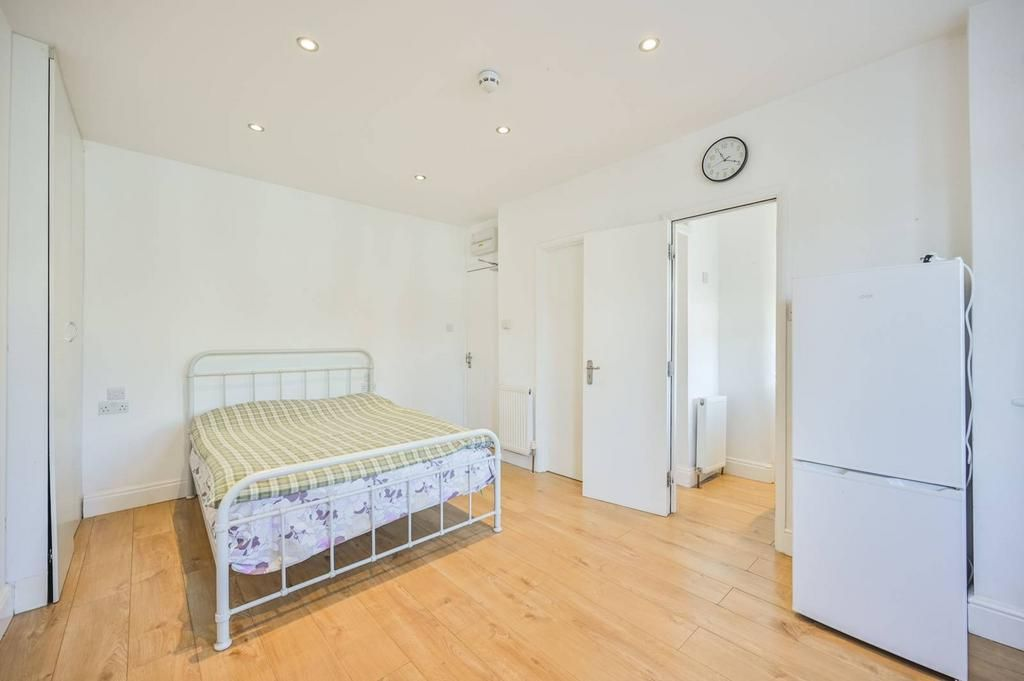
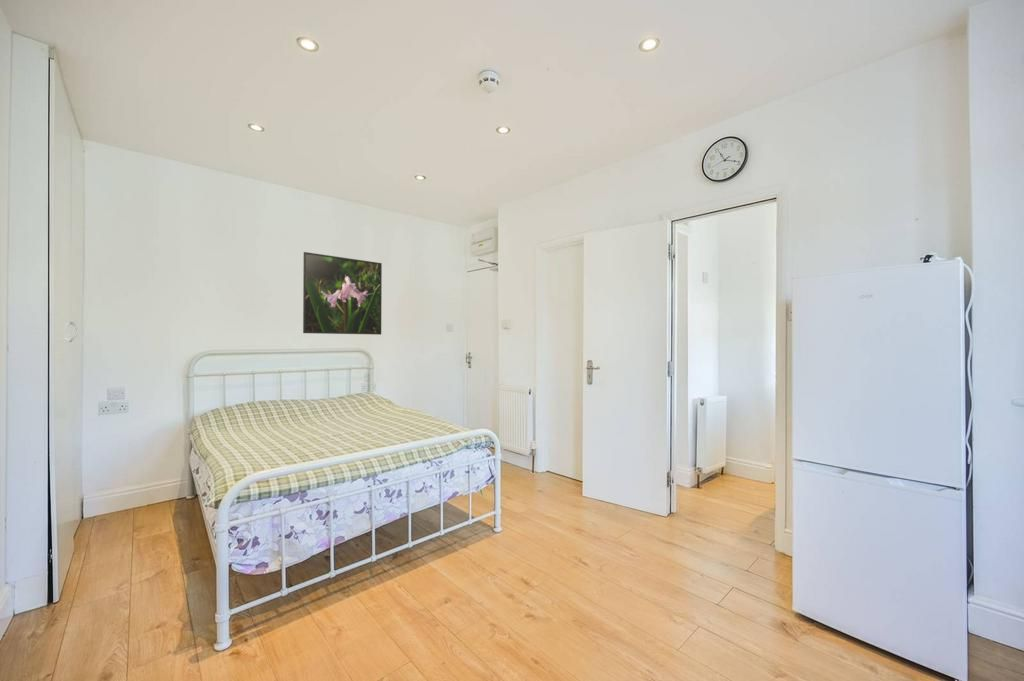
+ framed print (344, 295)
